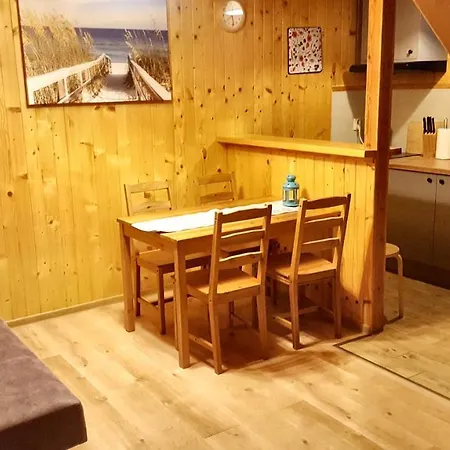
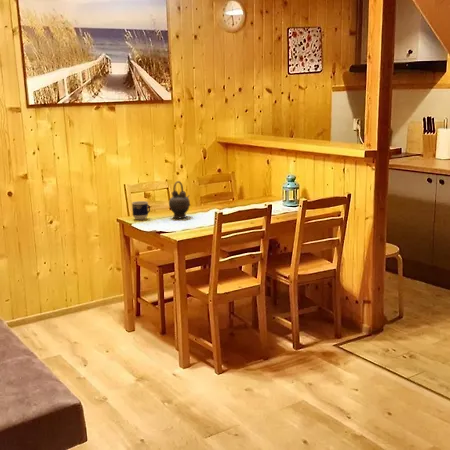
+ cup (142, 210)
+ teapot (180, 199)
